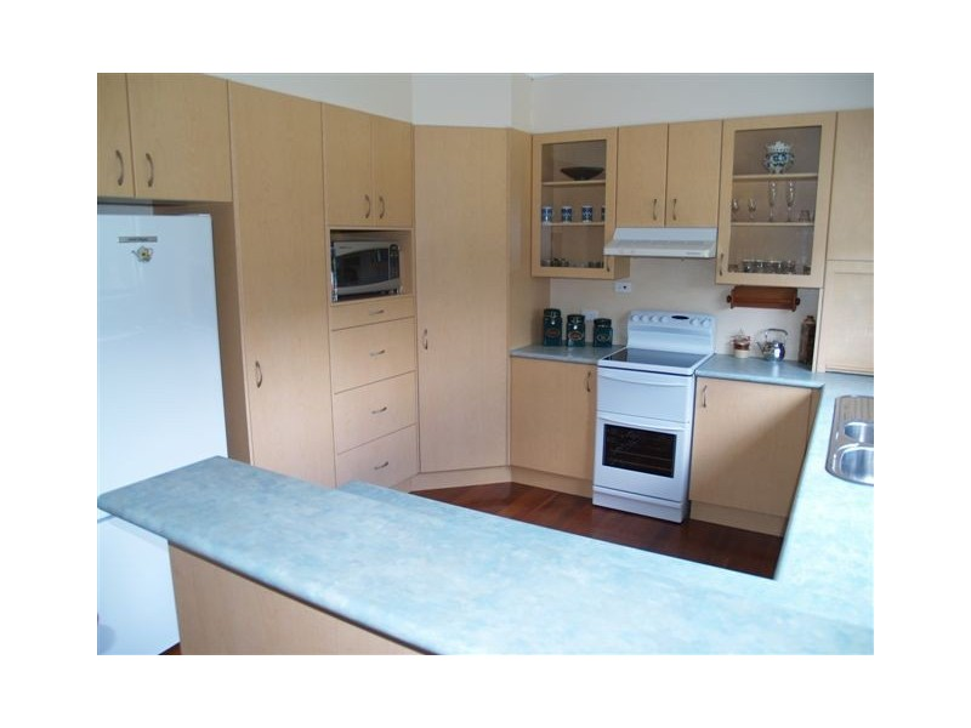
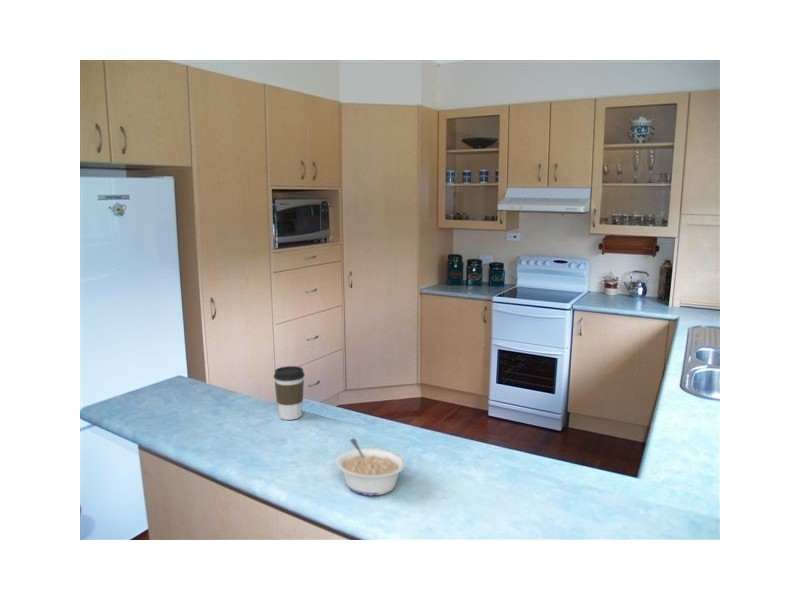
+ legume (368, 470)
+ coffee cup (289, 393)
